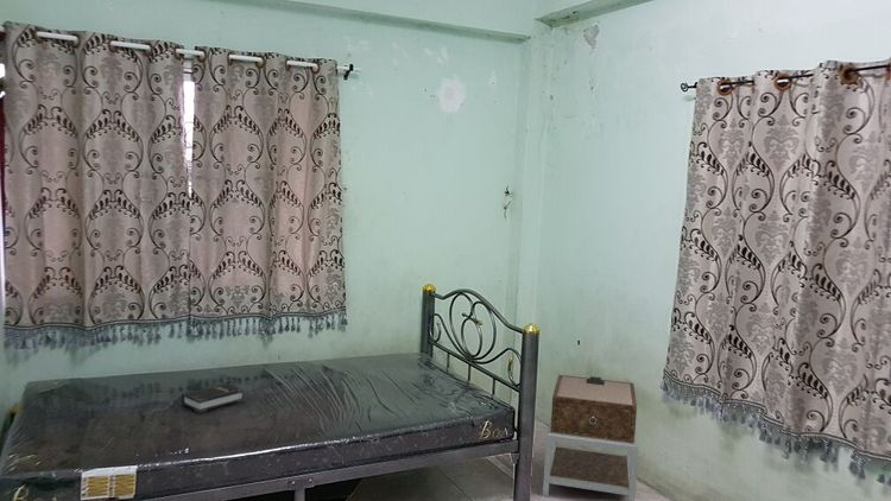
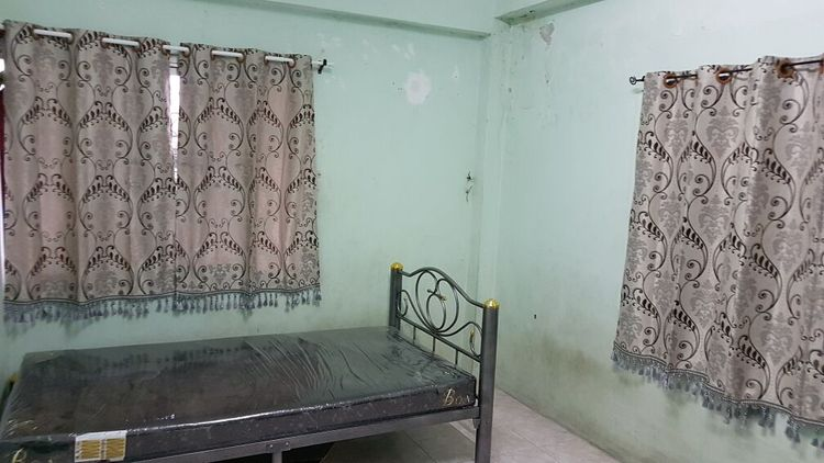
- hardback book (213, 397)
- nightstand (592, 435)
